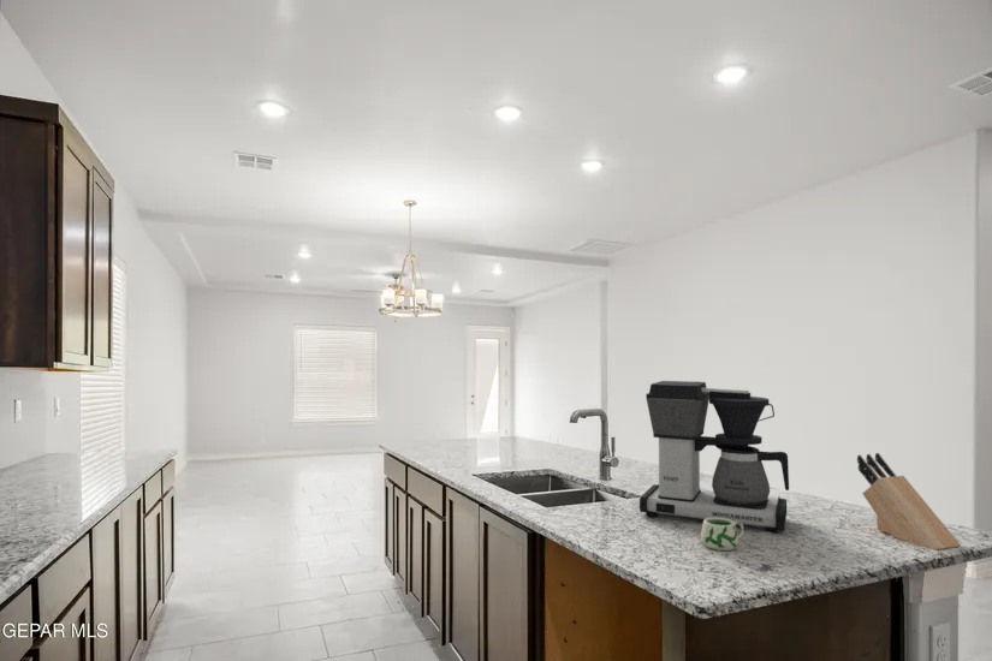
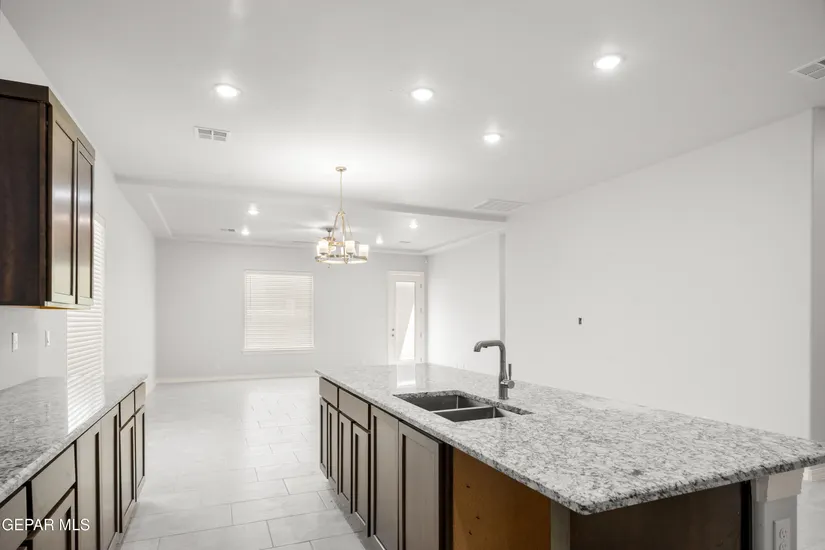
- coffee maker (717, 447)
- mug (724, 532)
- knife block (902, 496)
